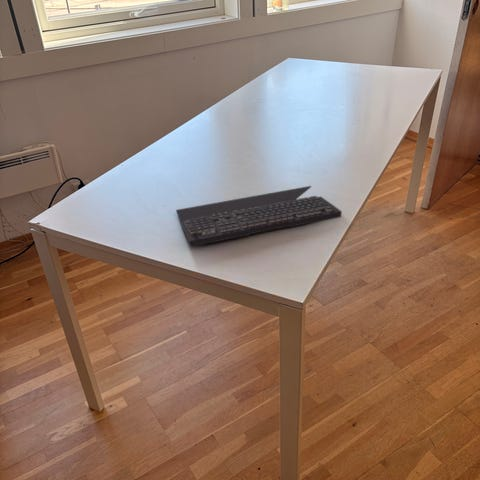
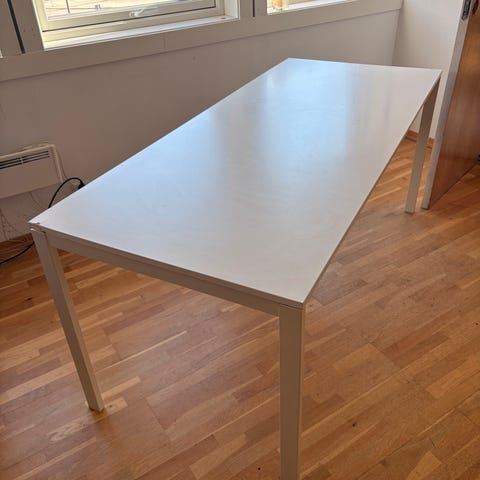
- keyboard (256, 210)
